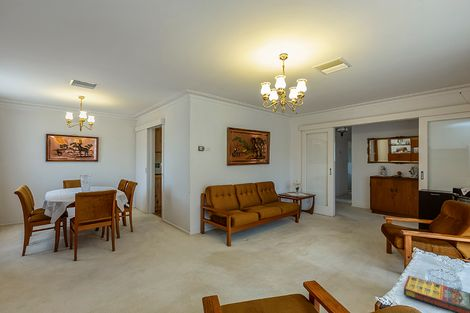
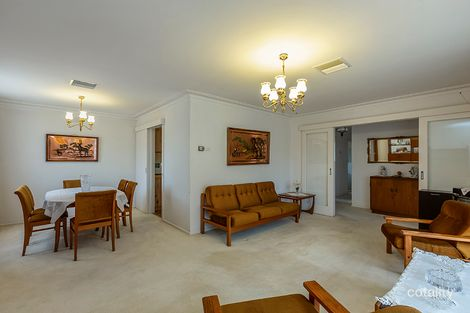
- game compilation box (436, 293)
